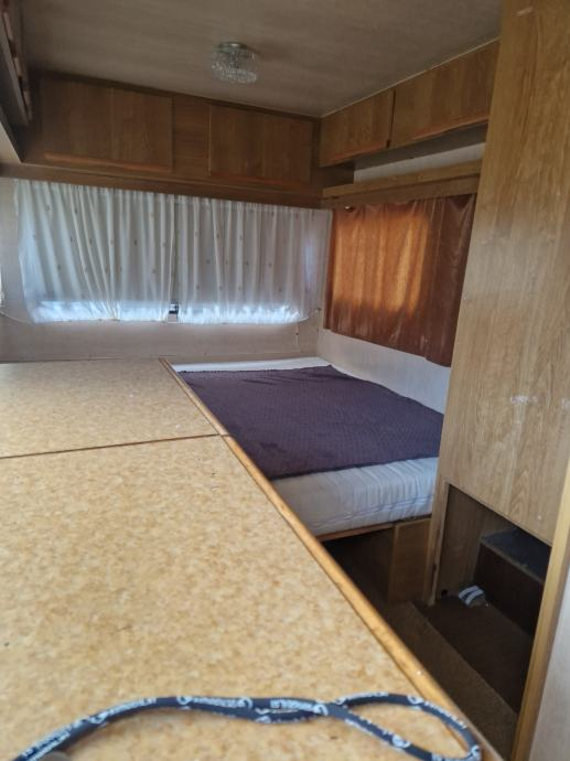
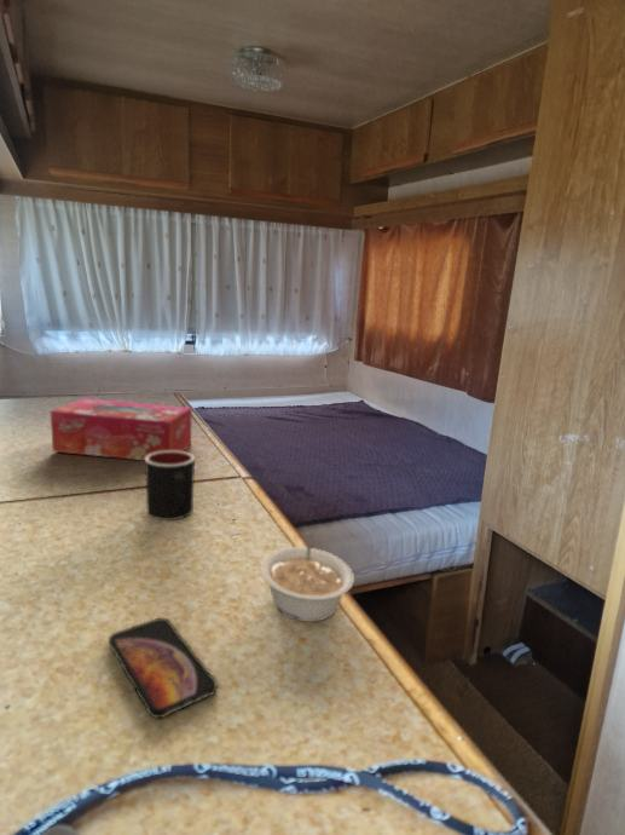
+ smartphone (160, 662)
+ legume (303, 581)
+ mug (172, 488)
+ tissue box (125, 428)
